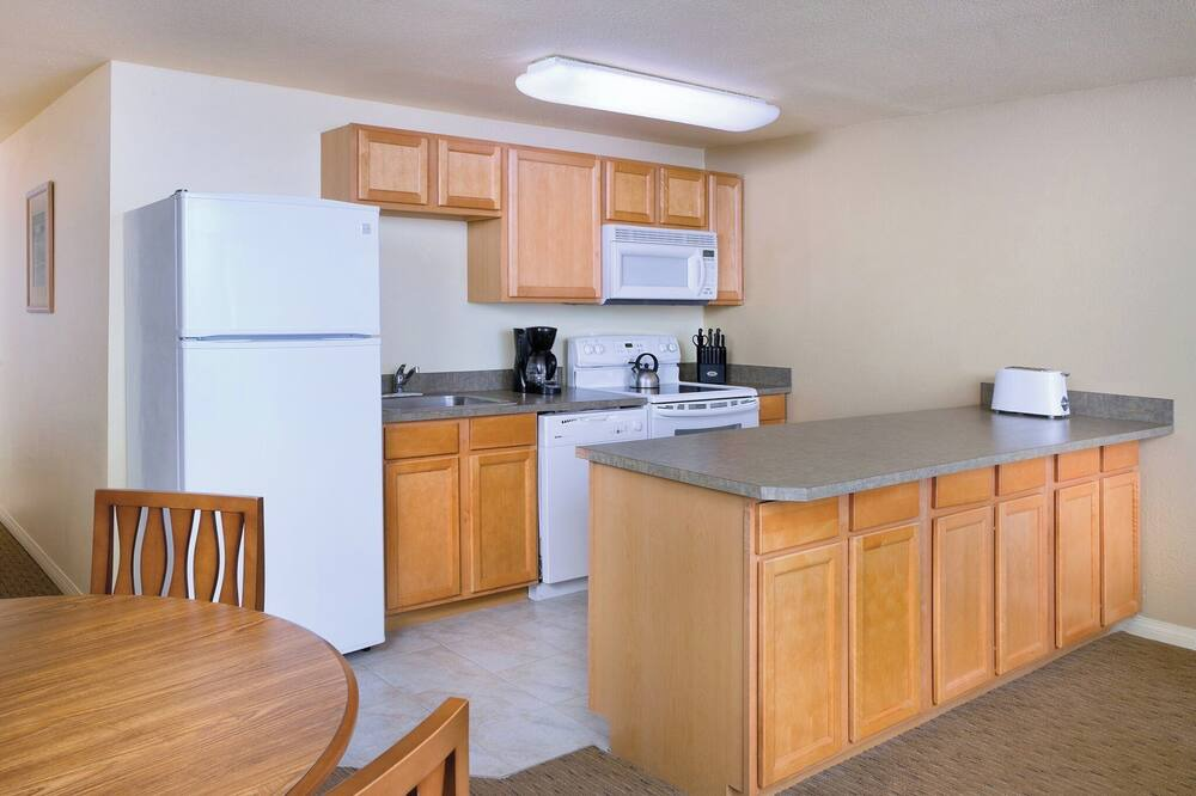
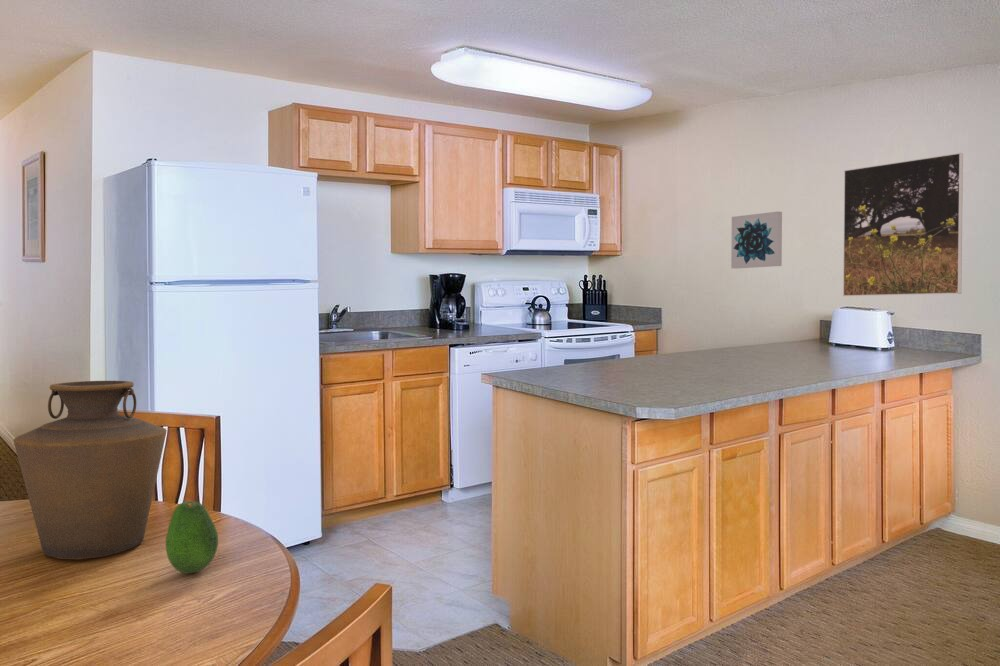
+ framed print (899, 228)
+ vase (93, 465)
+ wall art (756, 240)
+ fruit (192, 536)
